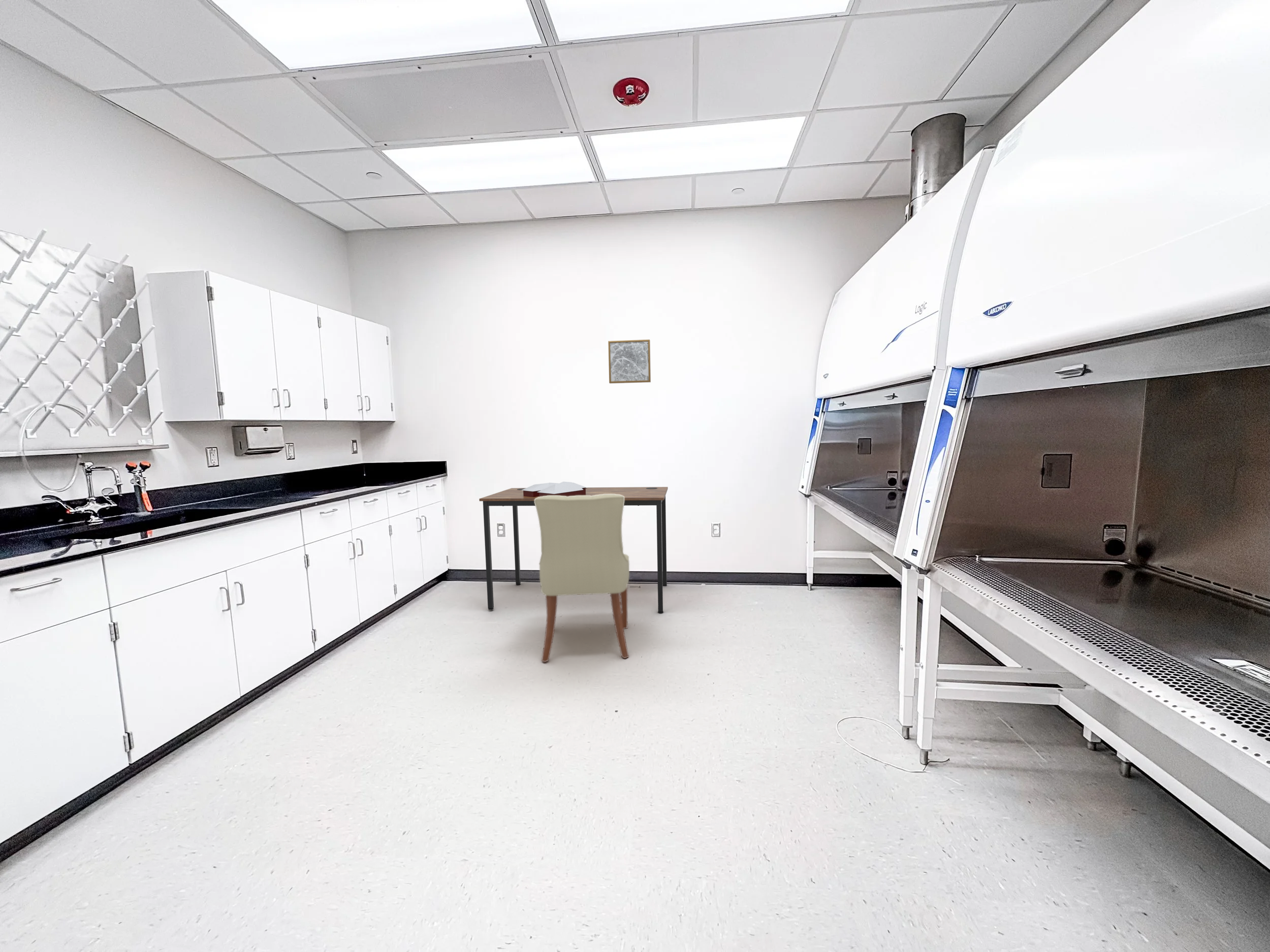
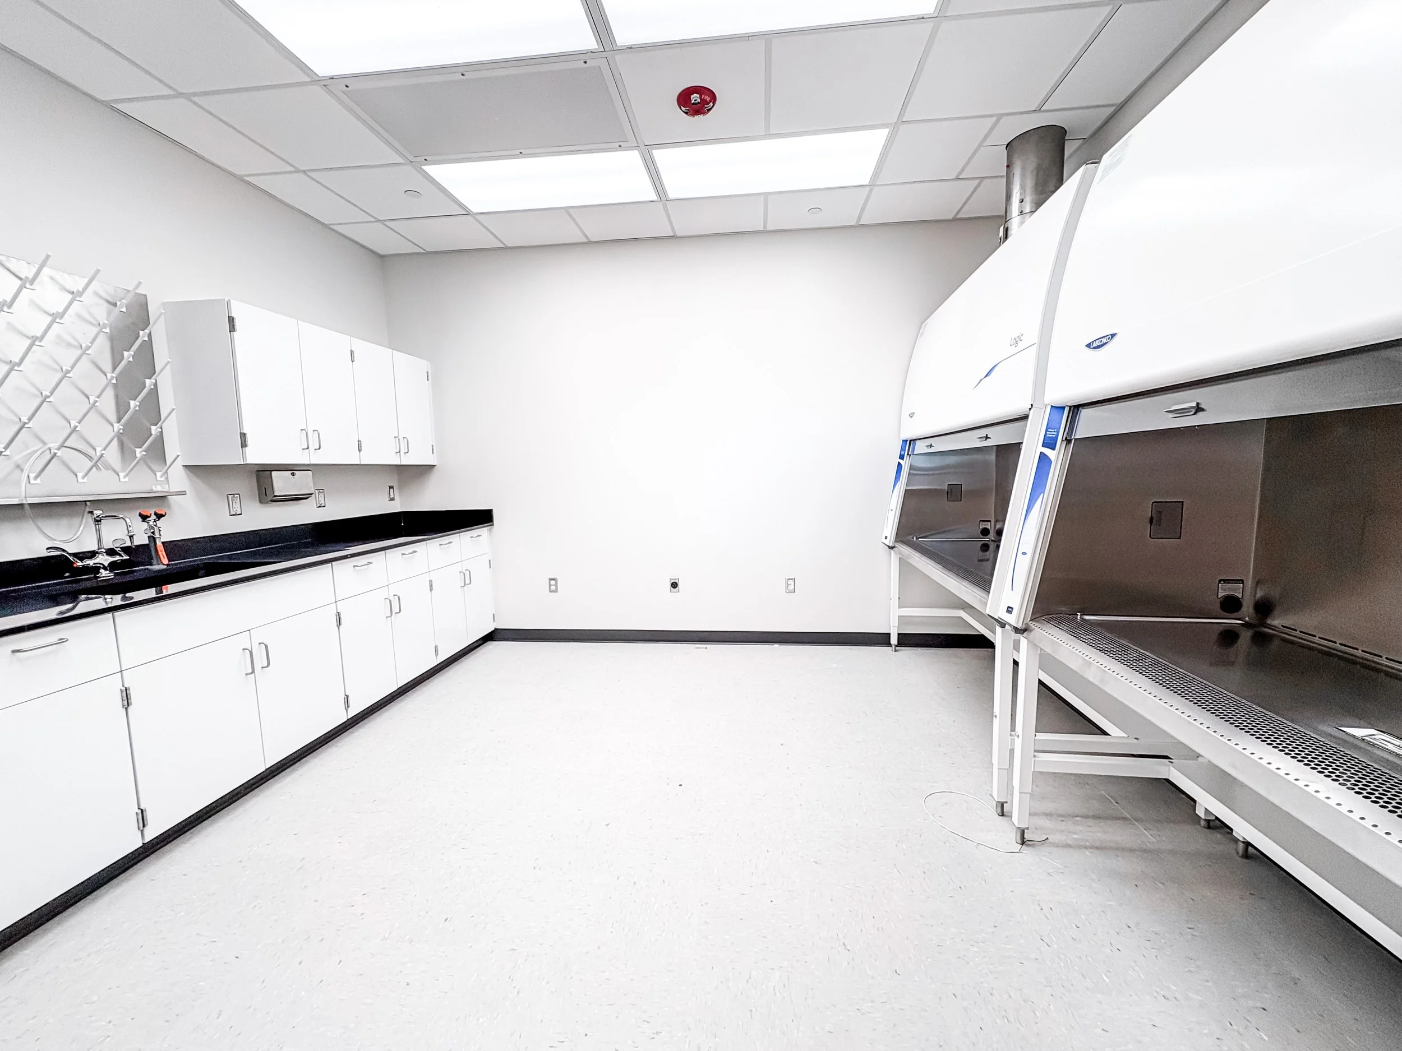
- wall art (629, 362)
- books (557, 488)
- desk (583, 495)
- chair (584, 569)
